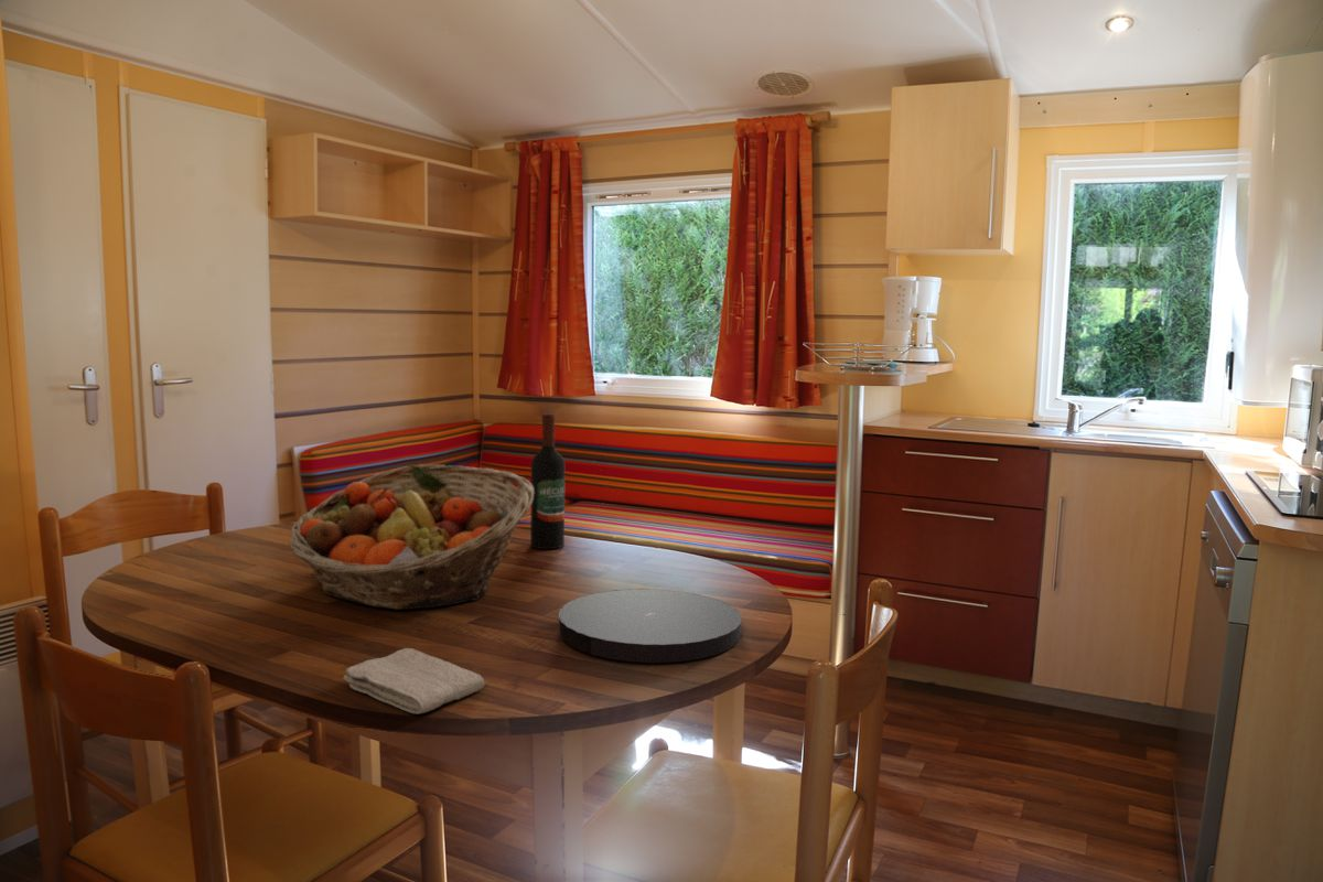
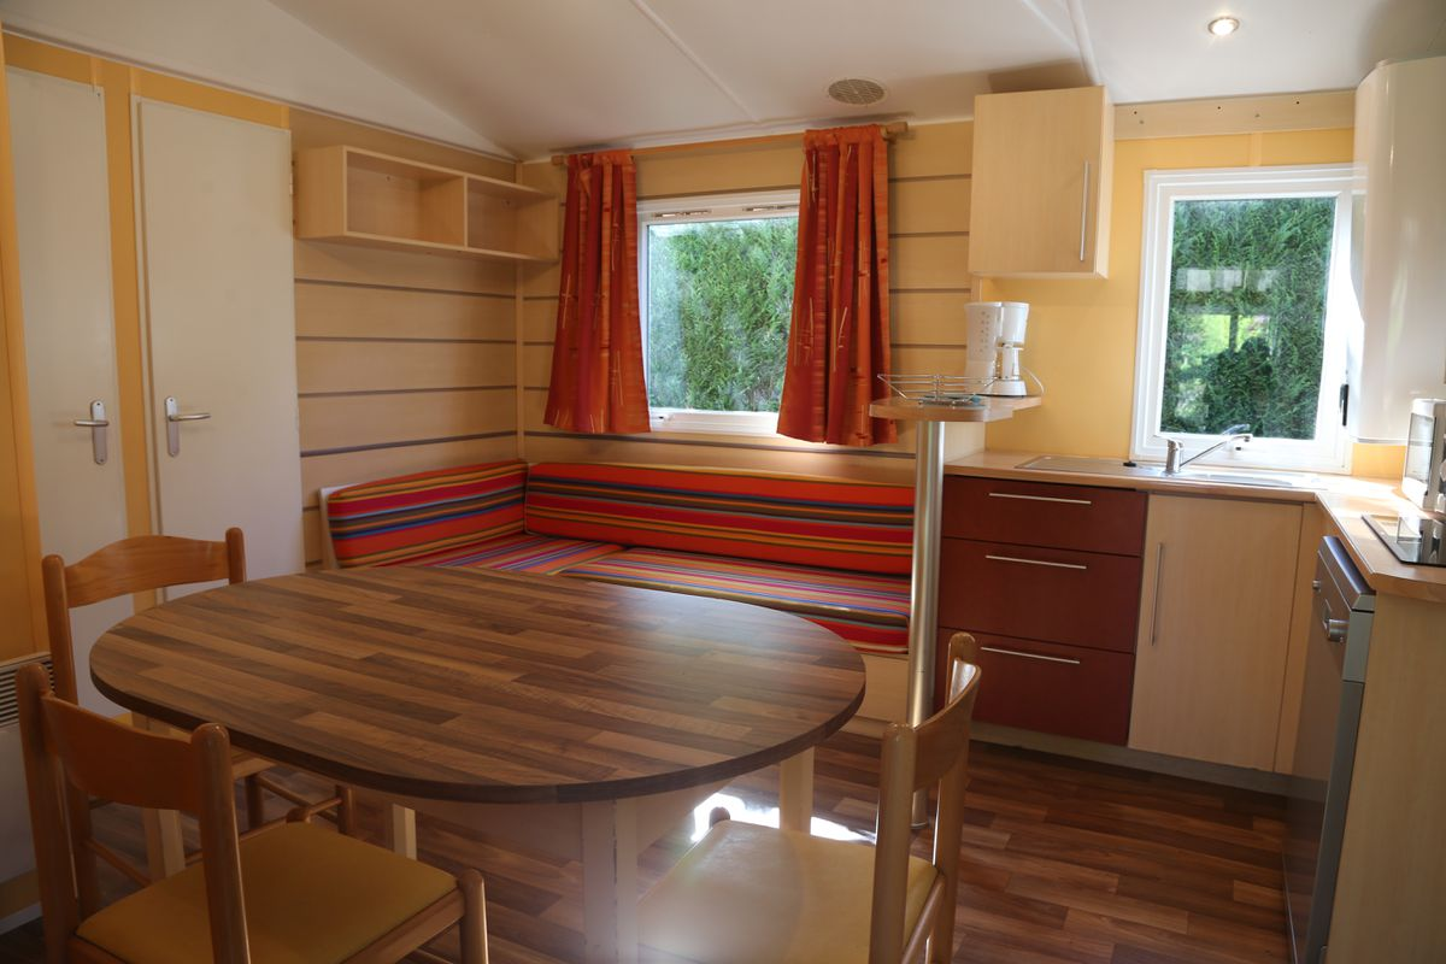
- wine bottle (548, 480)
- fruit basket (413, 530)
- plate (649, 622)
- washcloth (412, 677)
